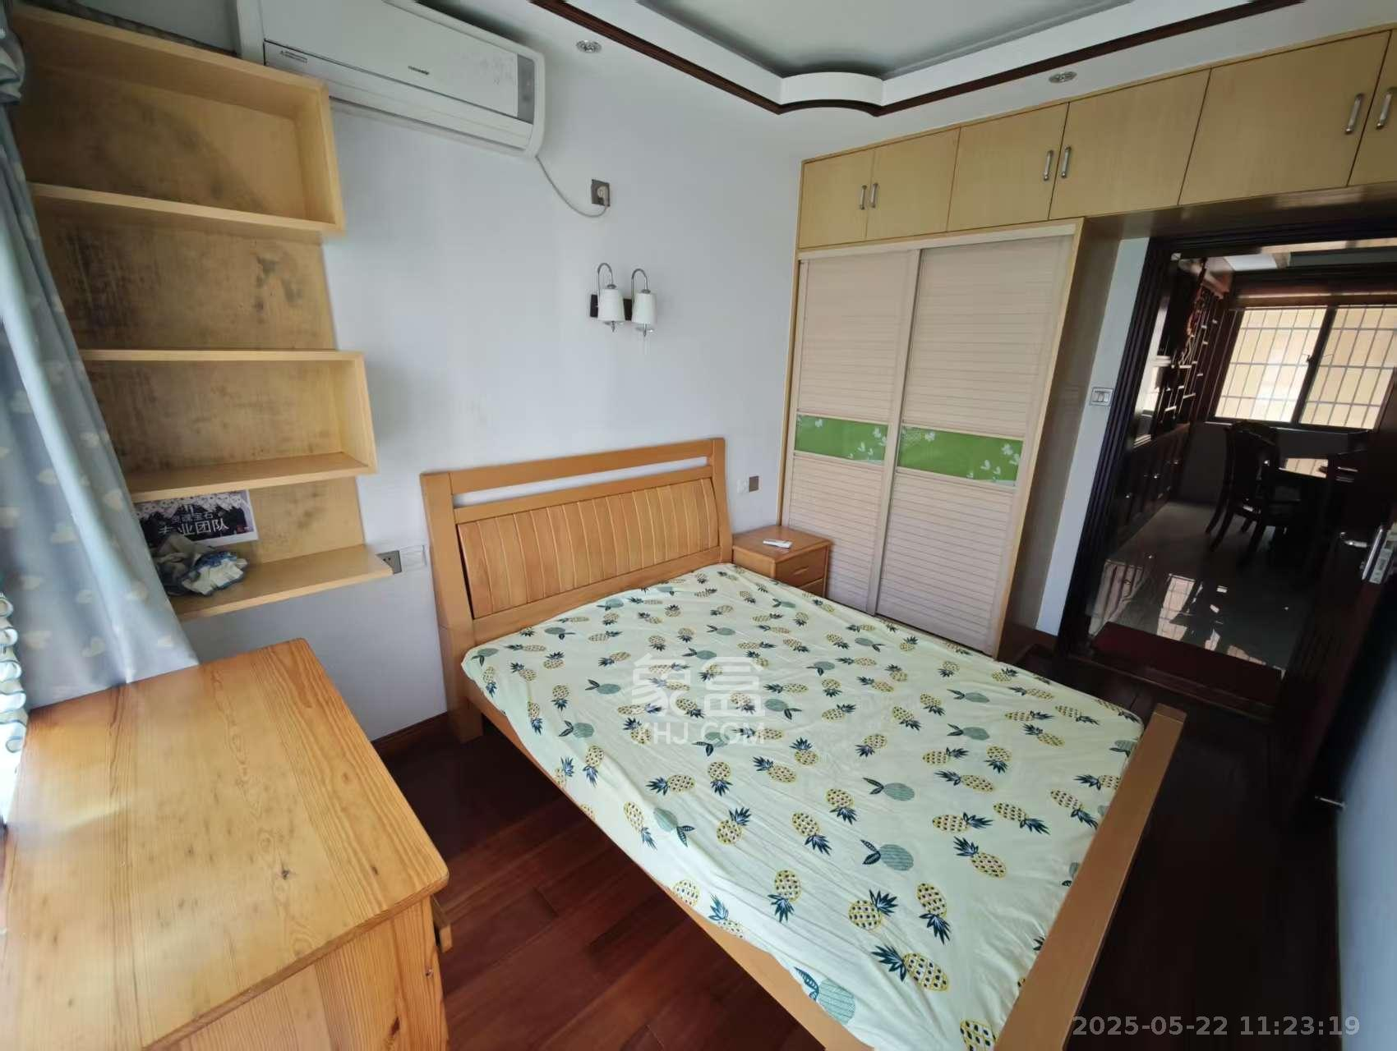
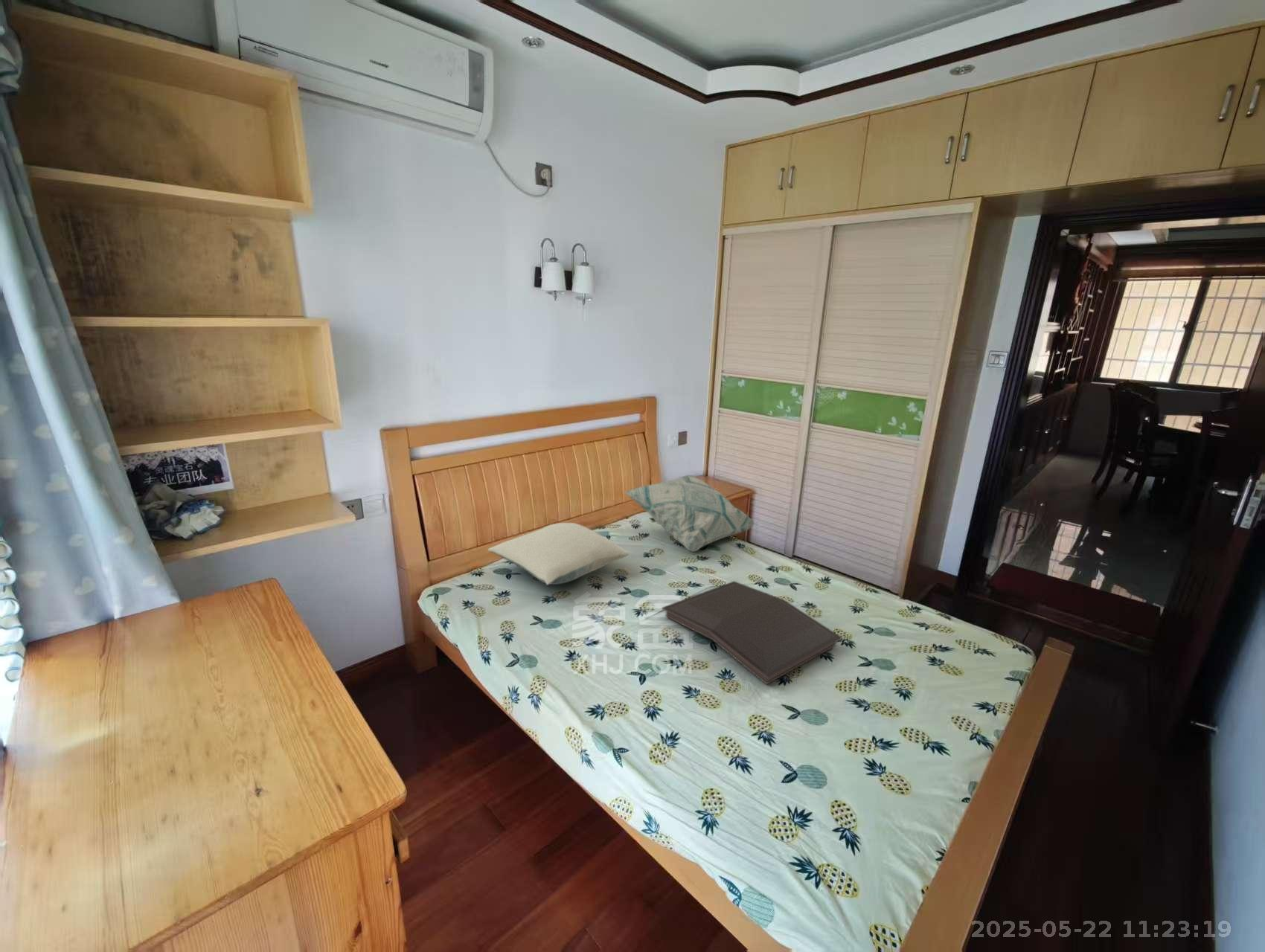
+ serving tray (748, 620)
+ pillow (558, 552)
+ decorative pillow (689, 509)
